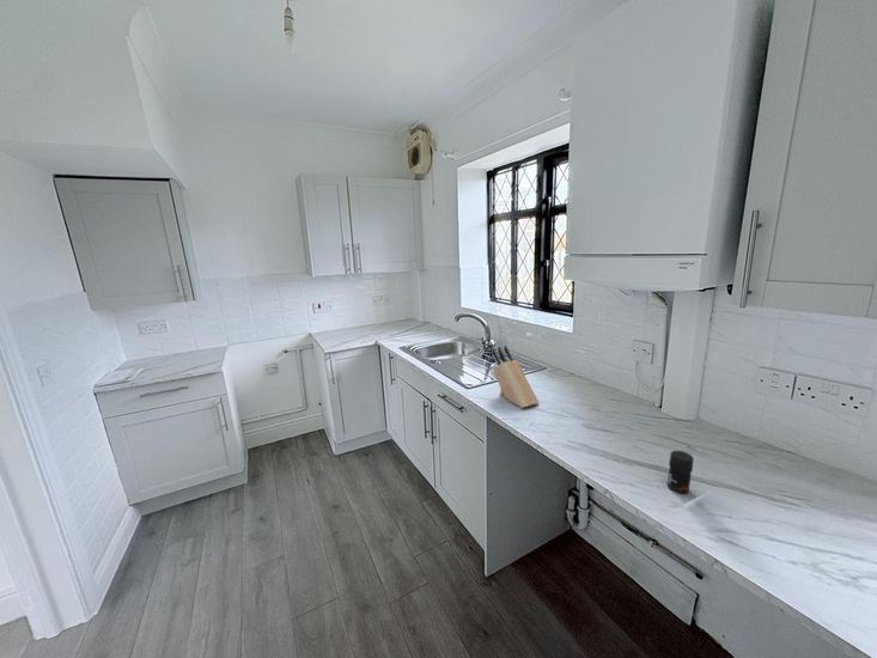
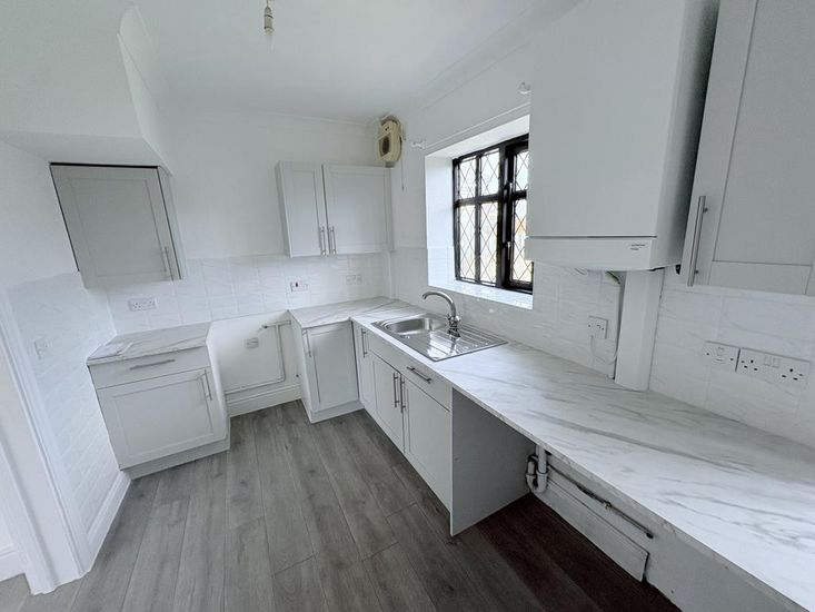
- jar (680, 471)
- knife block (512, 373)
